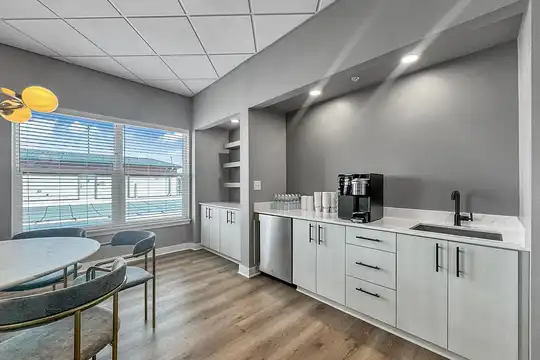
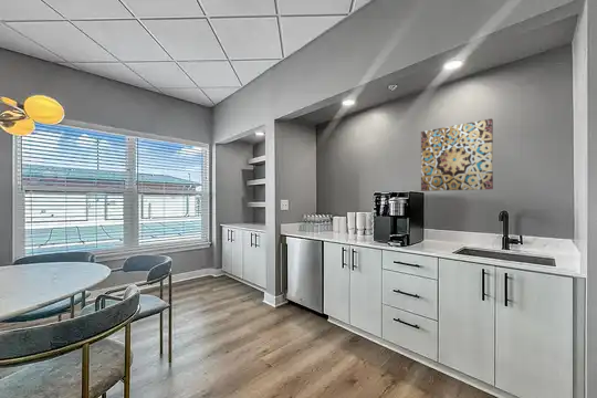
+ wall art (453, 158)
